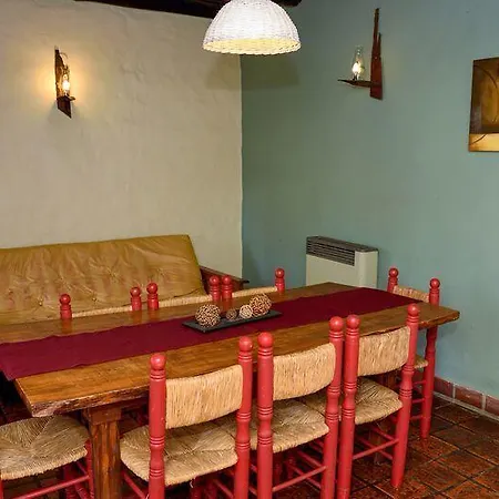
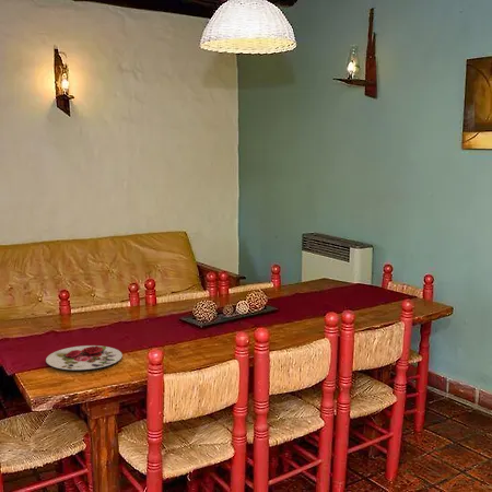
+ plate (84, 356)
